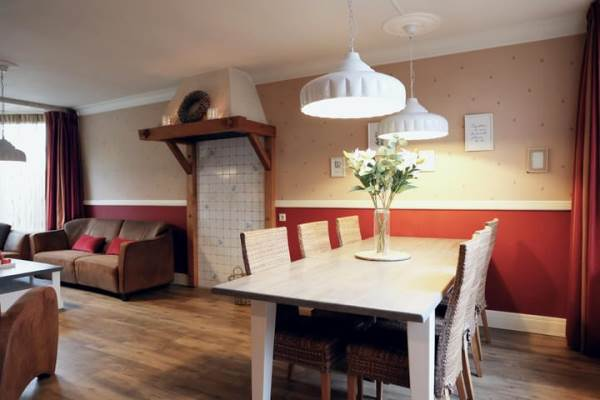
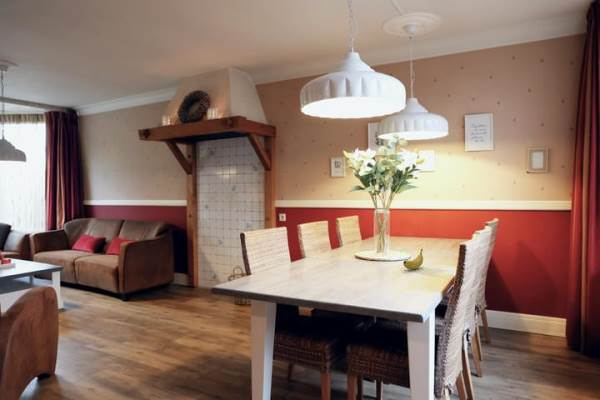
+ fruit (413, 260)
